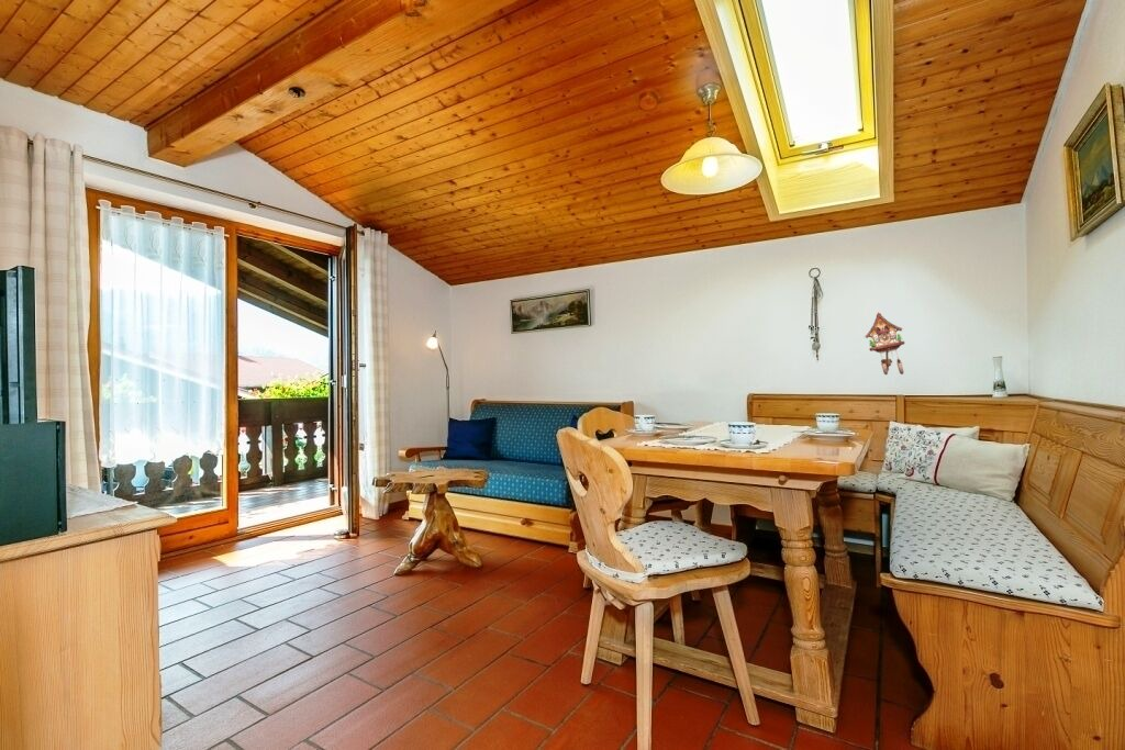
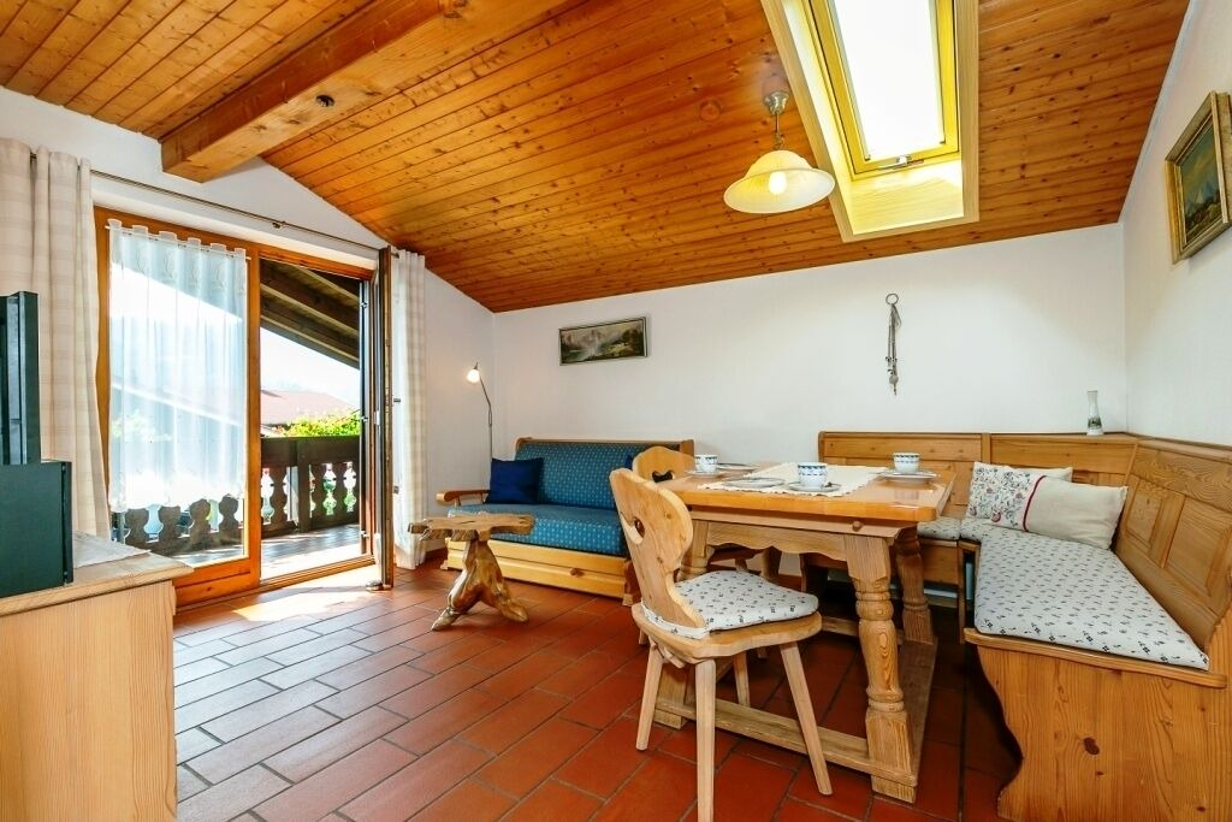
- cuckoo clock (883, 343)
